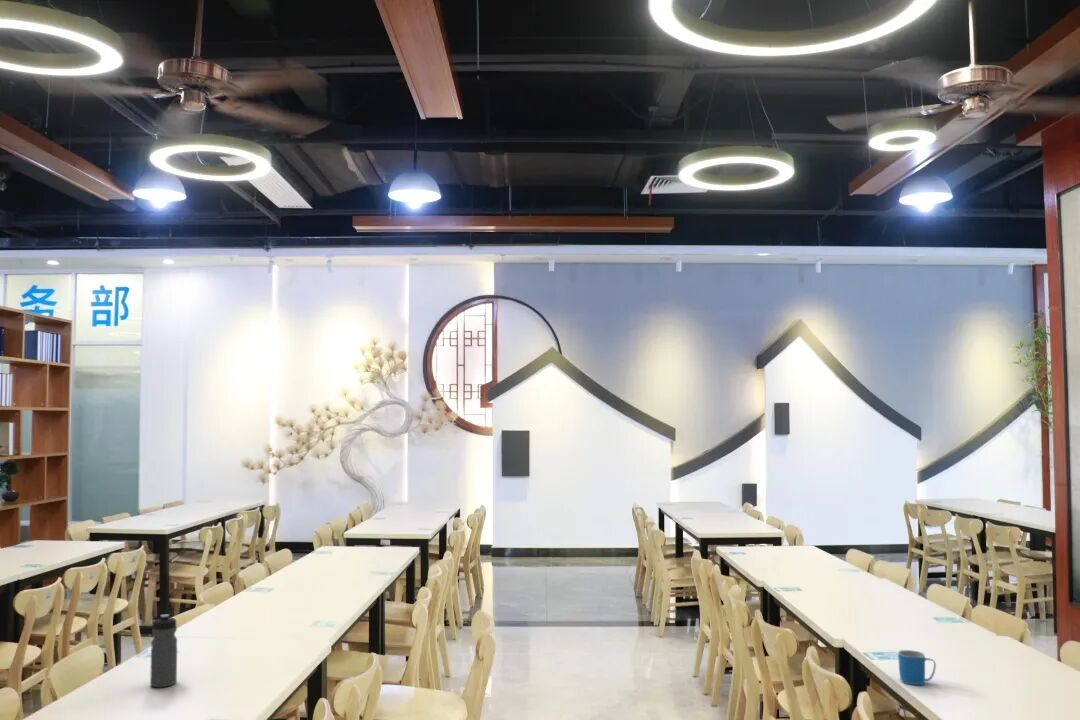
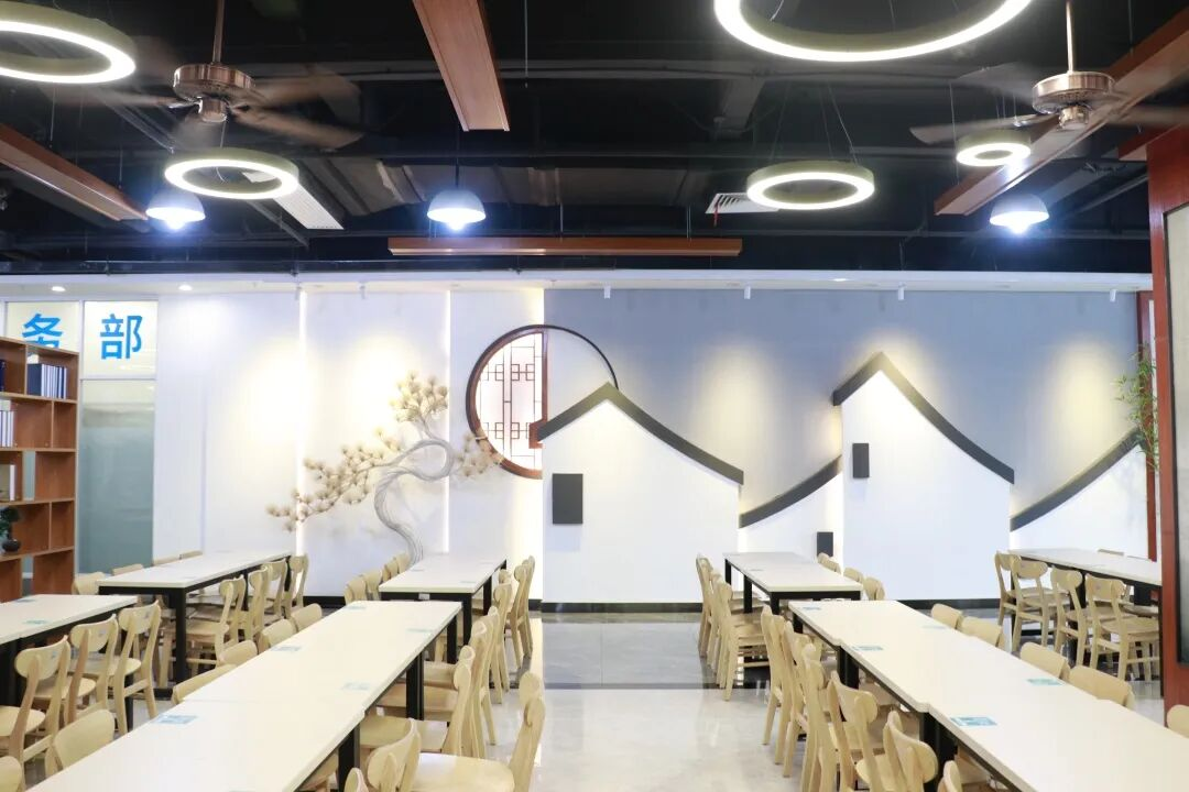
- mug (917, 667)
- water bottle (164, 649)
